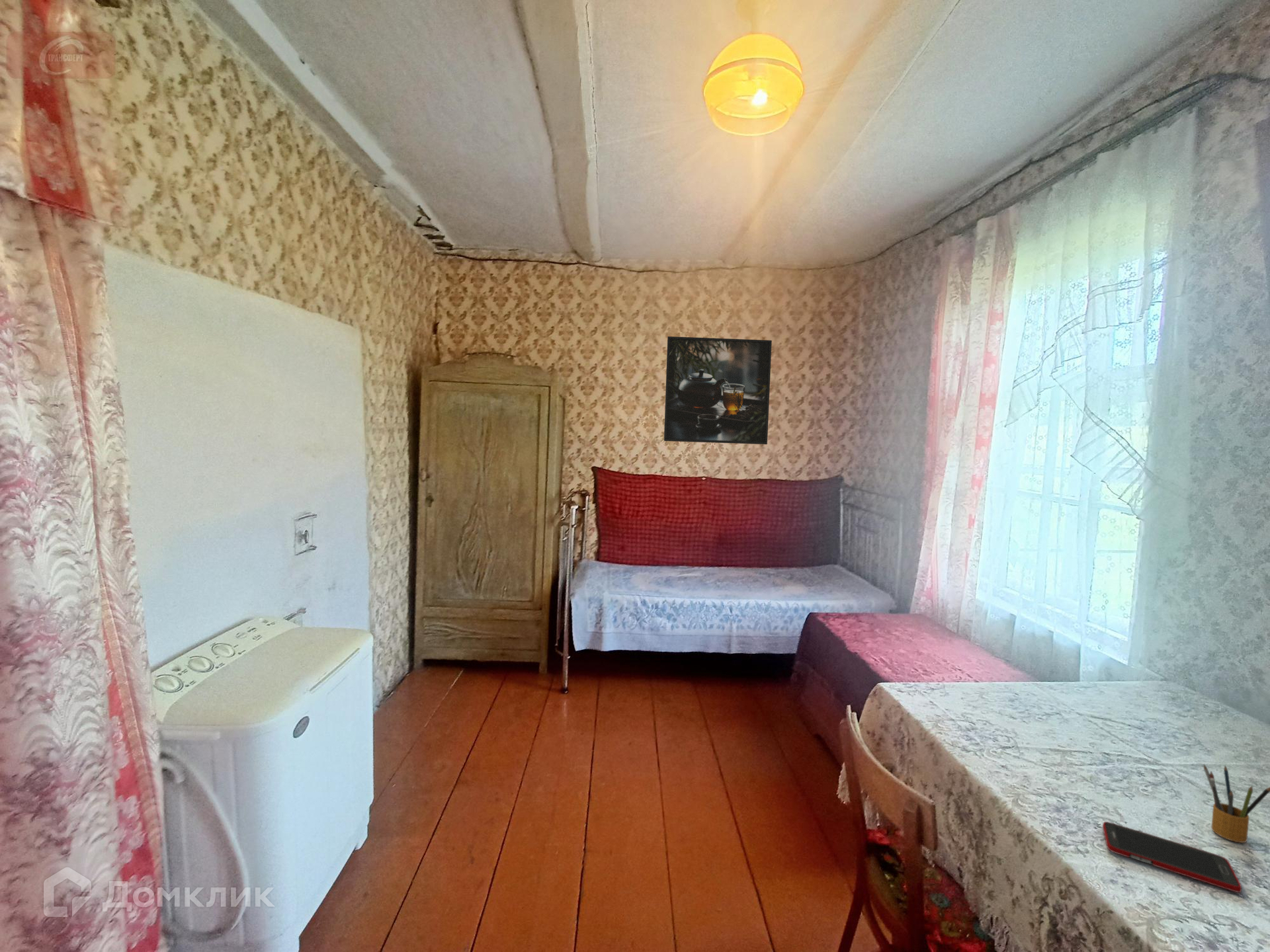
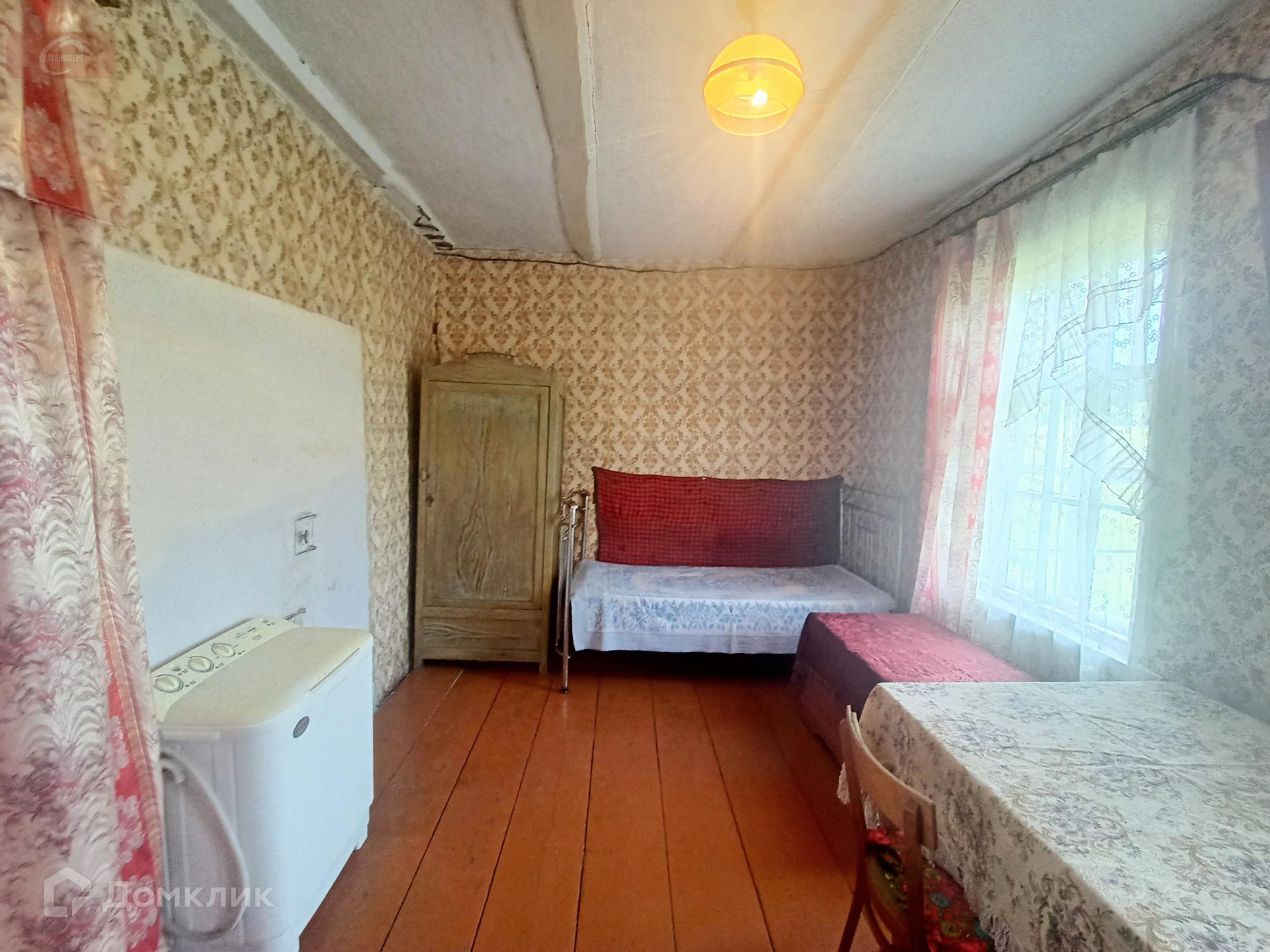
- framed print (717, 391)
- pencil box (1232, 805)
- cell phone (1167, 854)
